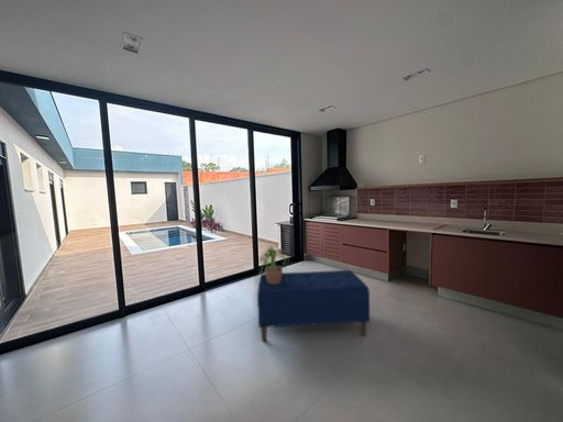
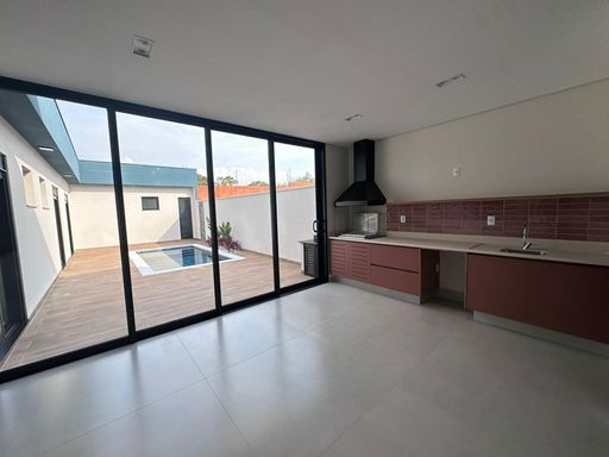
- bench (310, 302)
- potted plant (275, 265)
